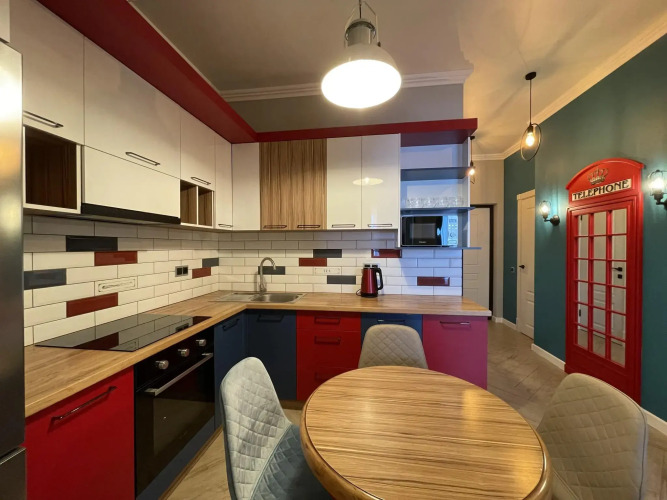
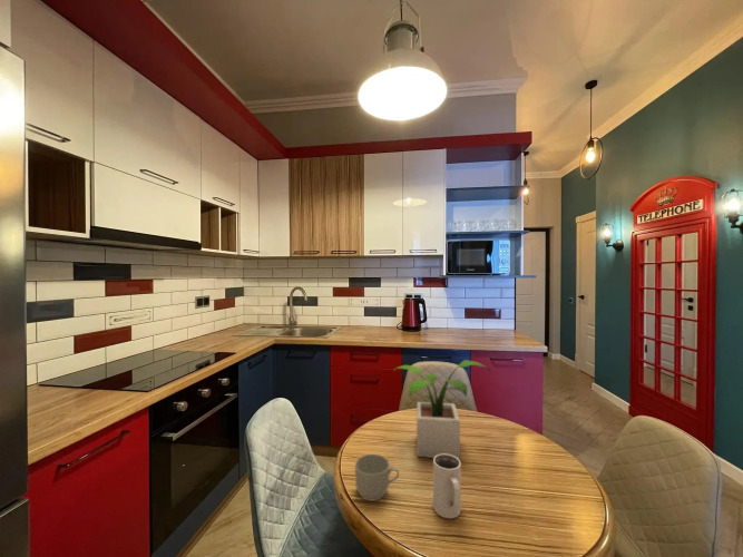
+ mug (449, 489)
+ potted plant (442, 407)
+ mug (377, 478)
